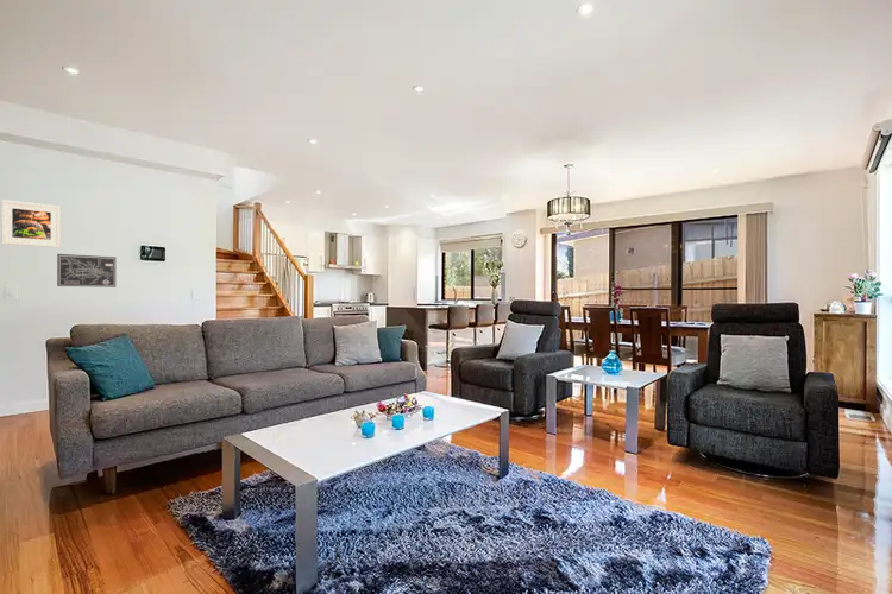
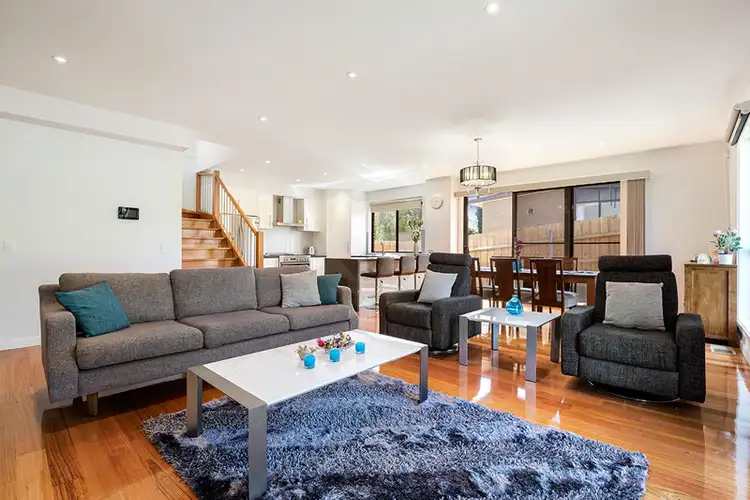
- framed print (31, 223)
- wall art (87, 271)
